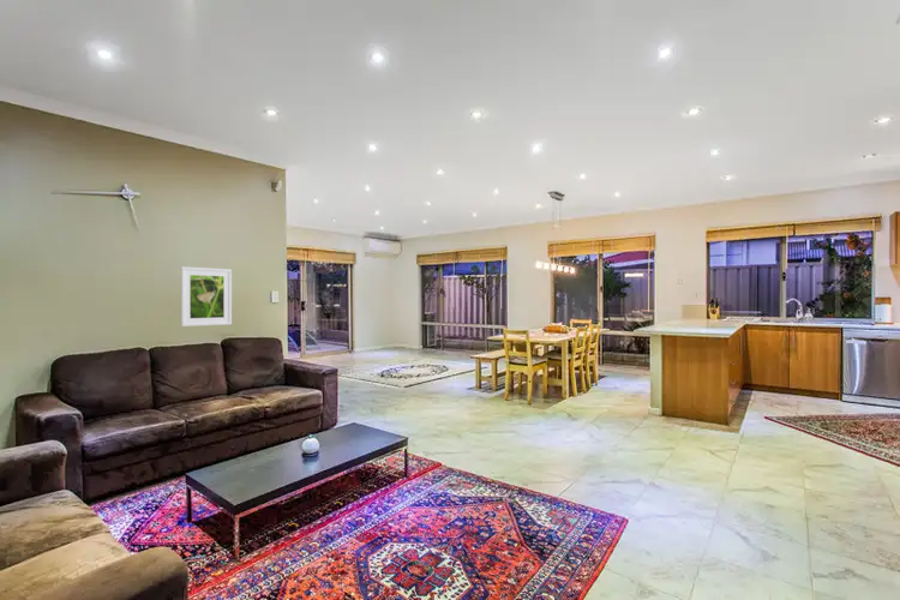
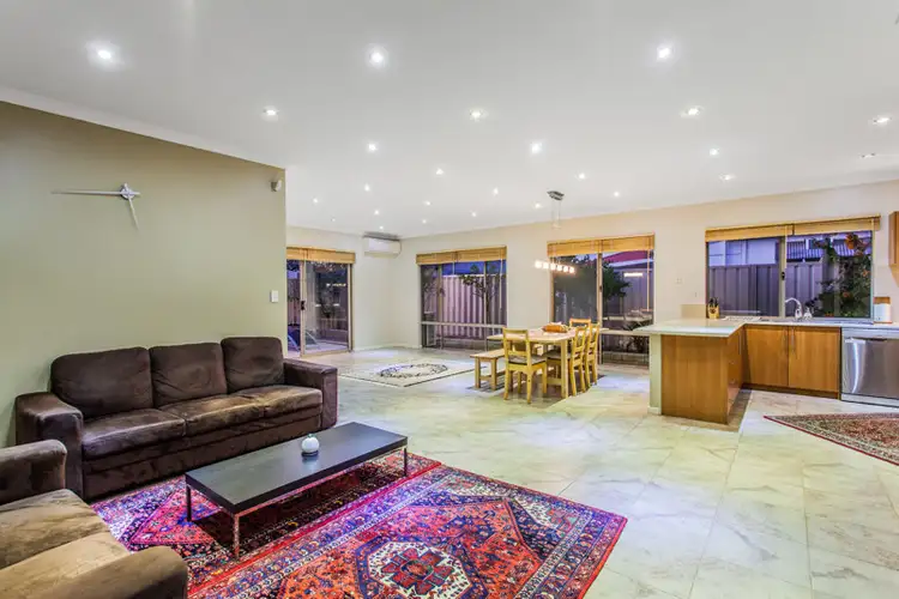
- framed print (206, 296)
